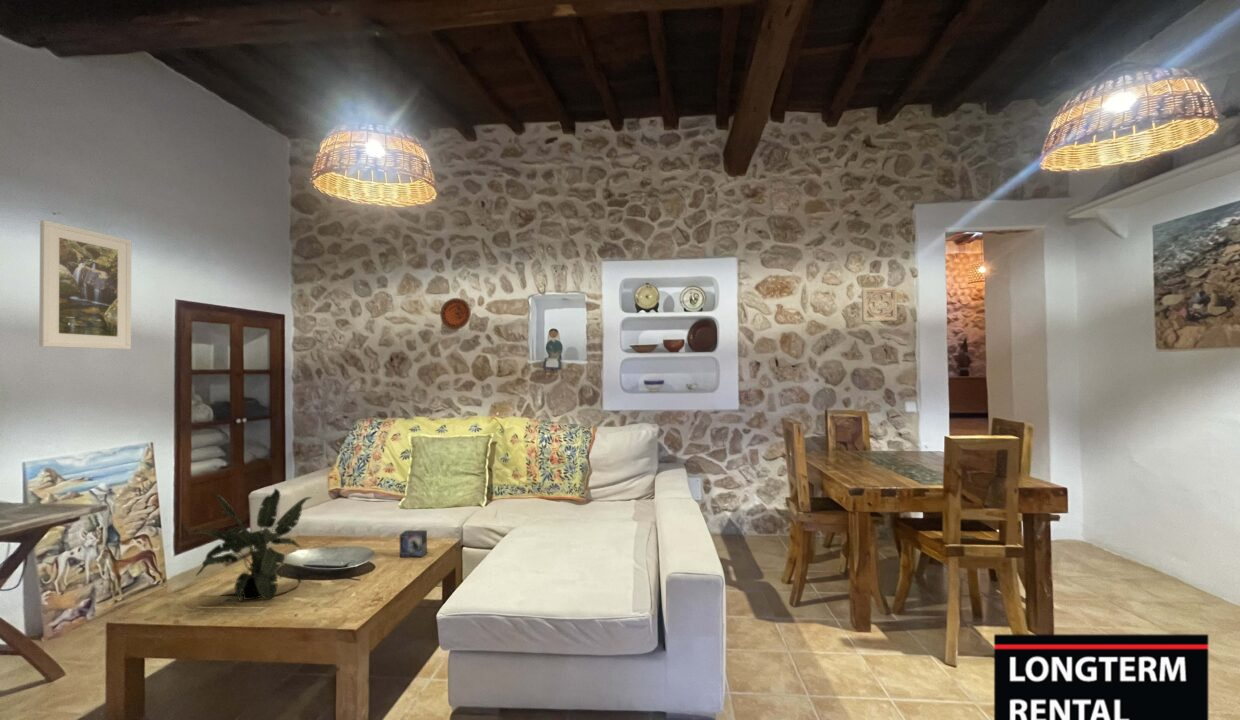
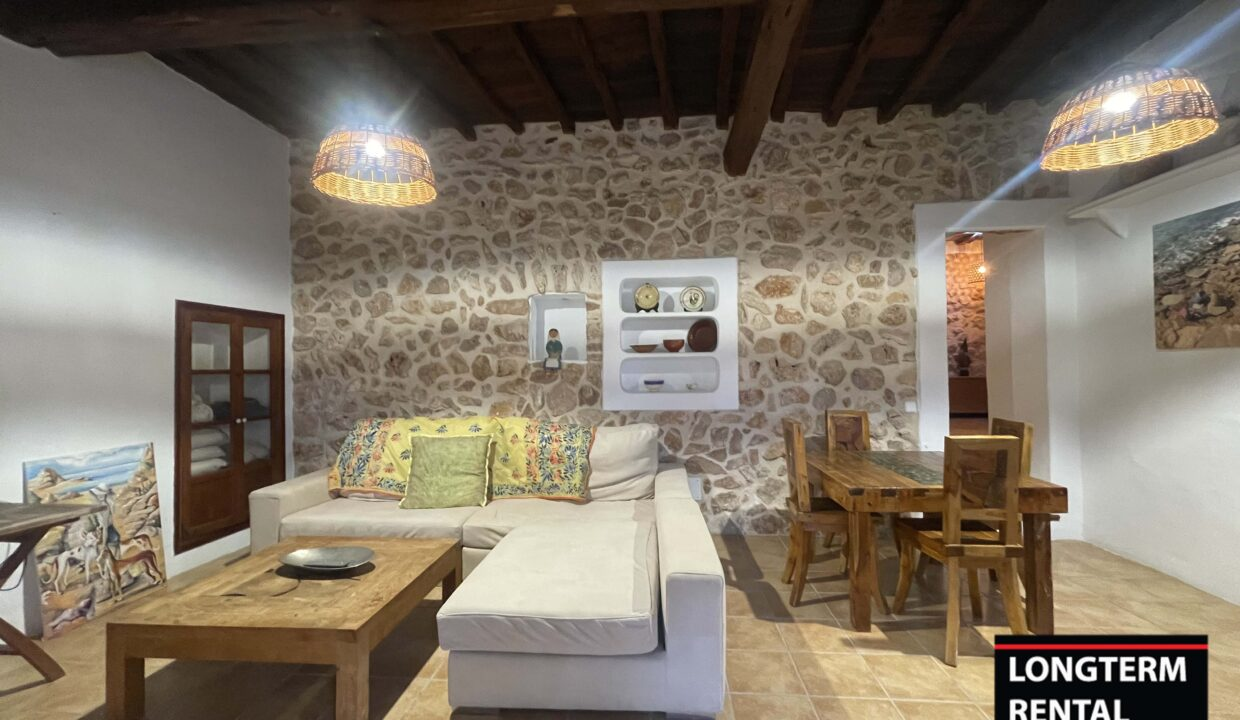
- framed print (88, 289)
- potted plant (249, 542)
- wall ornament (878, 304)
- small box (413, 543)
- decorative plate (455, 313)
